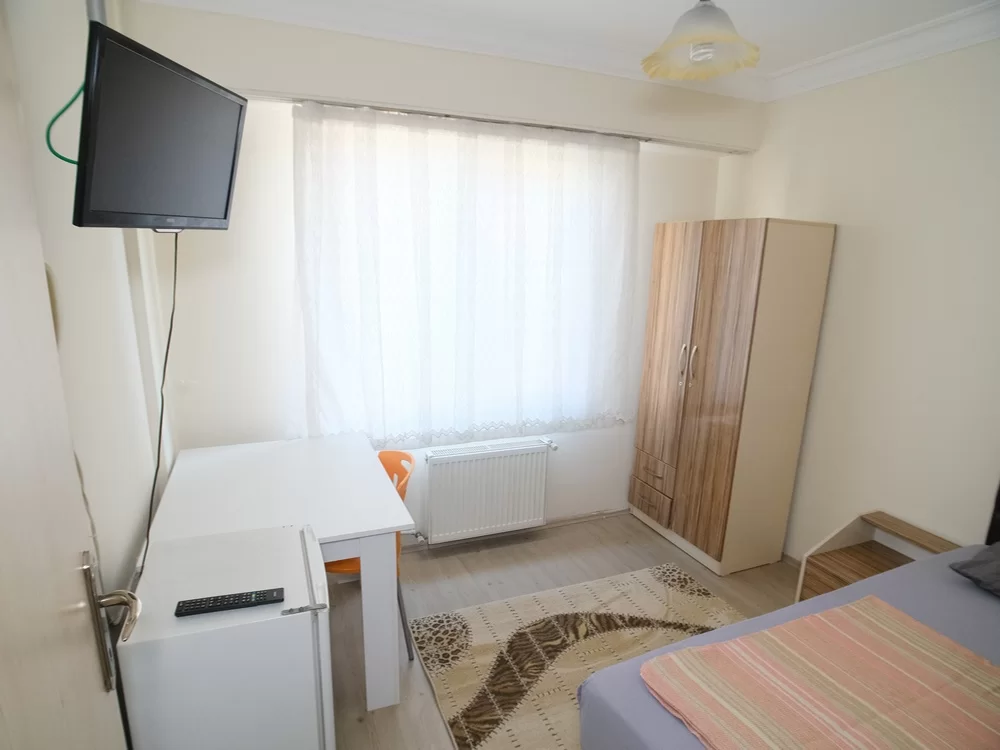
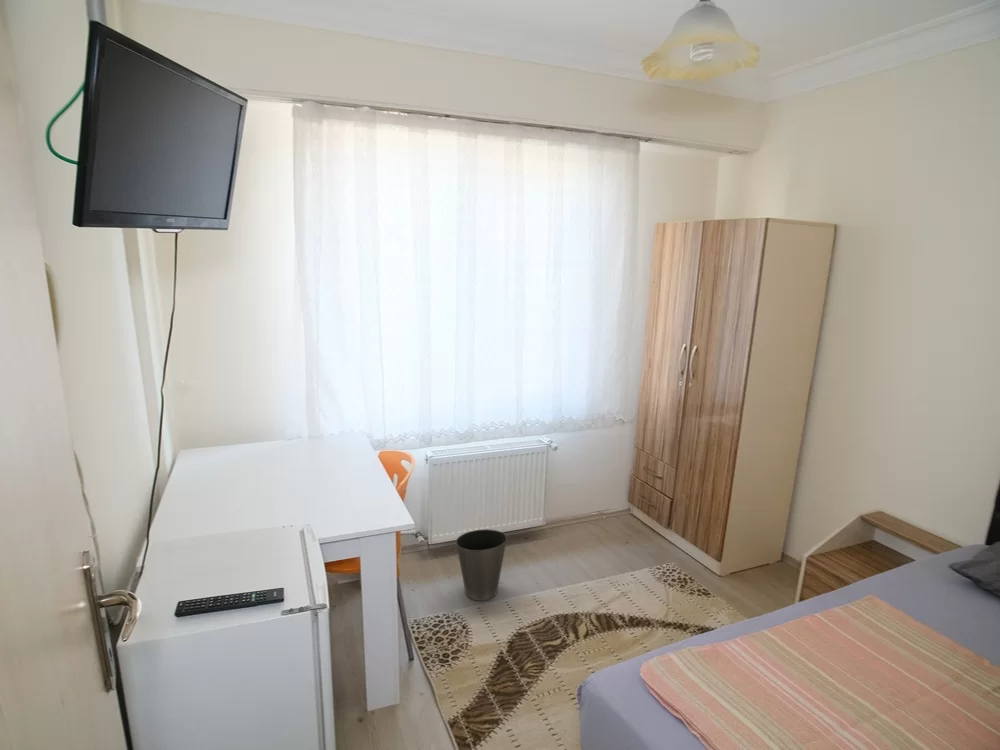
+ waste basket (481, 565)
